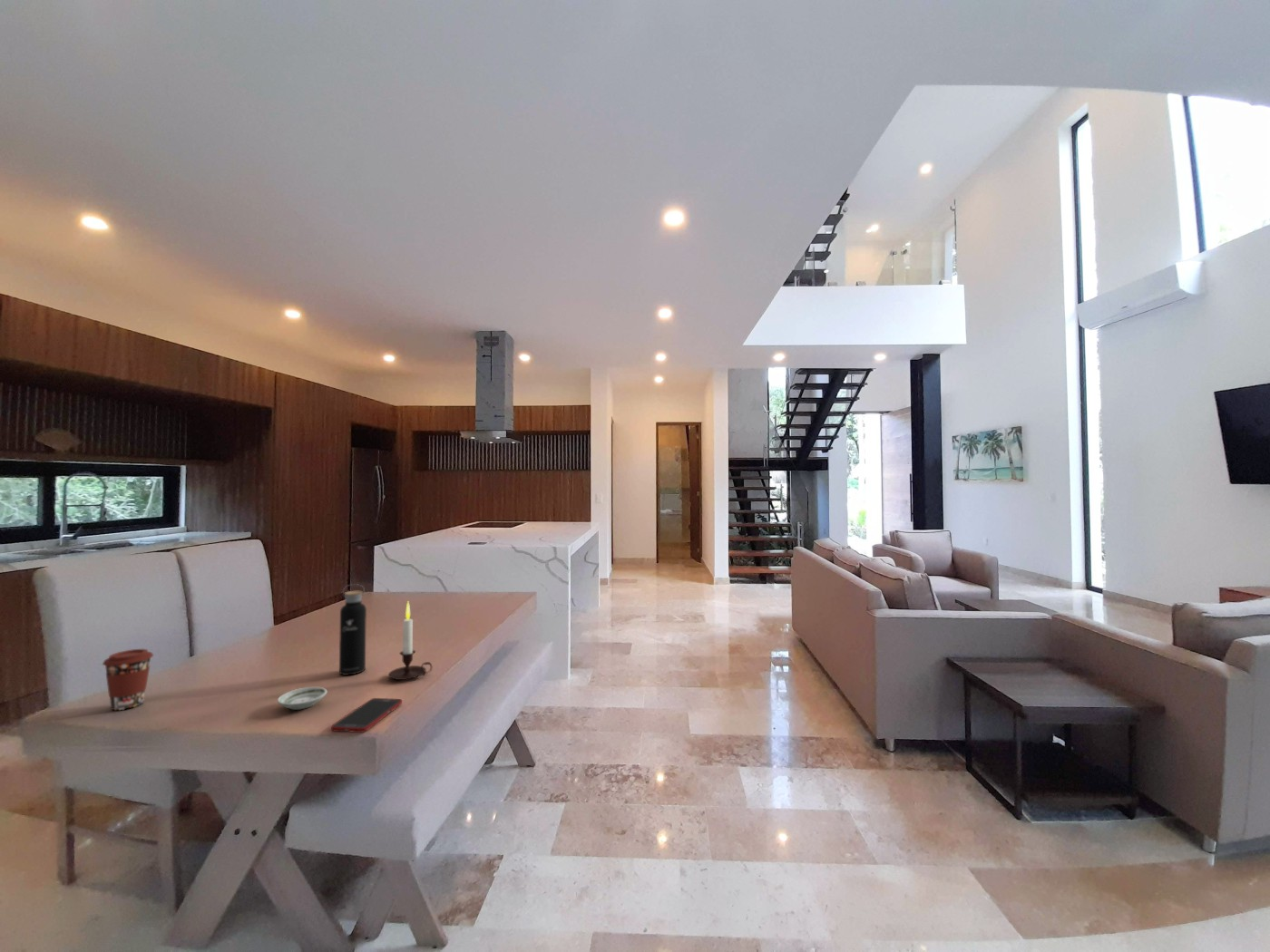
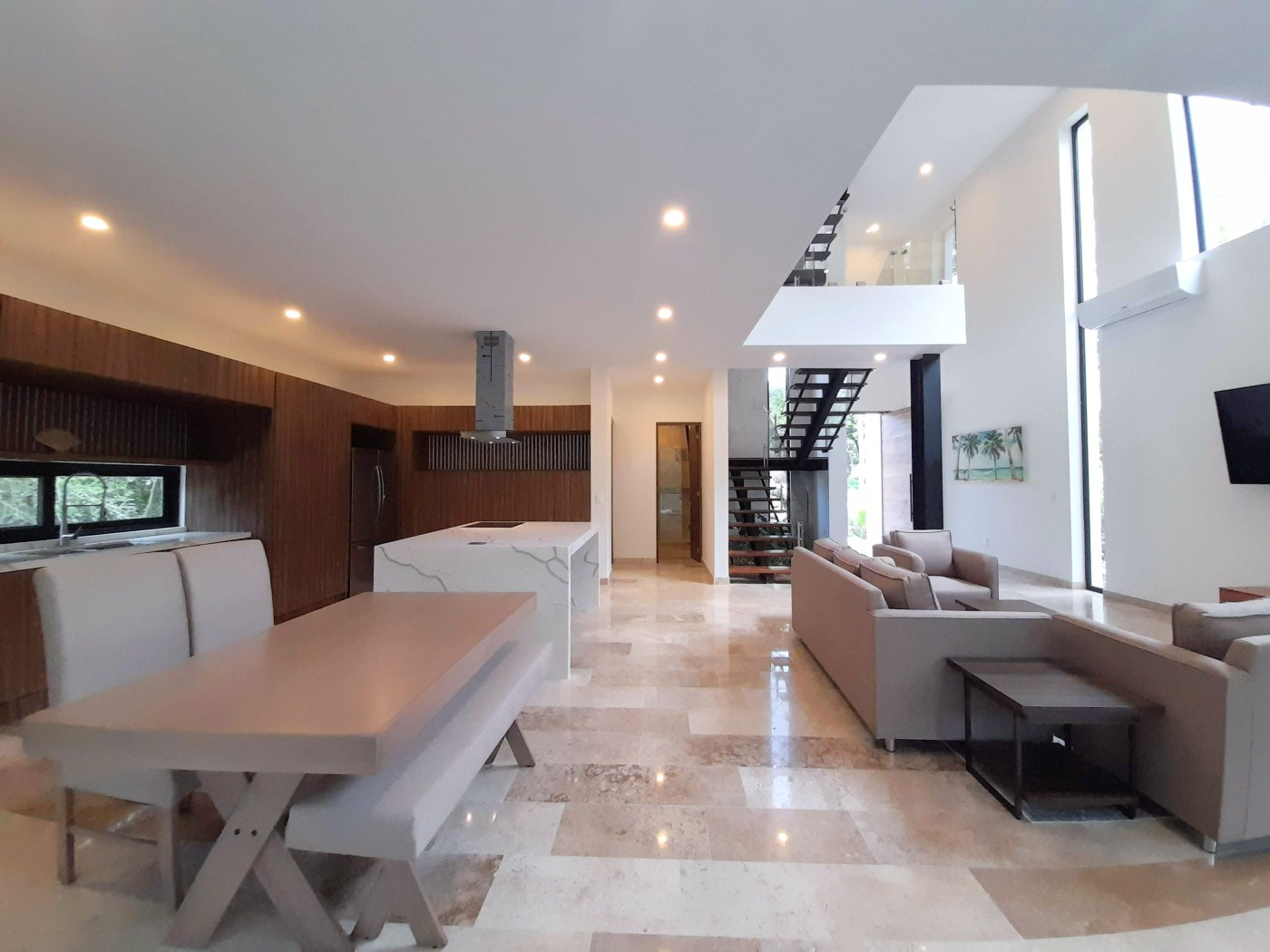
- water bottle (353, 627)
- saucer (302, 699)
- coffee cup (128, 679)
- candle (411, 638)
- cell phone (368, 714)
